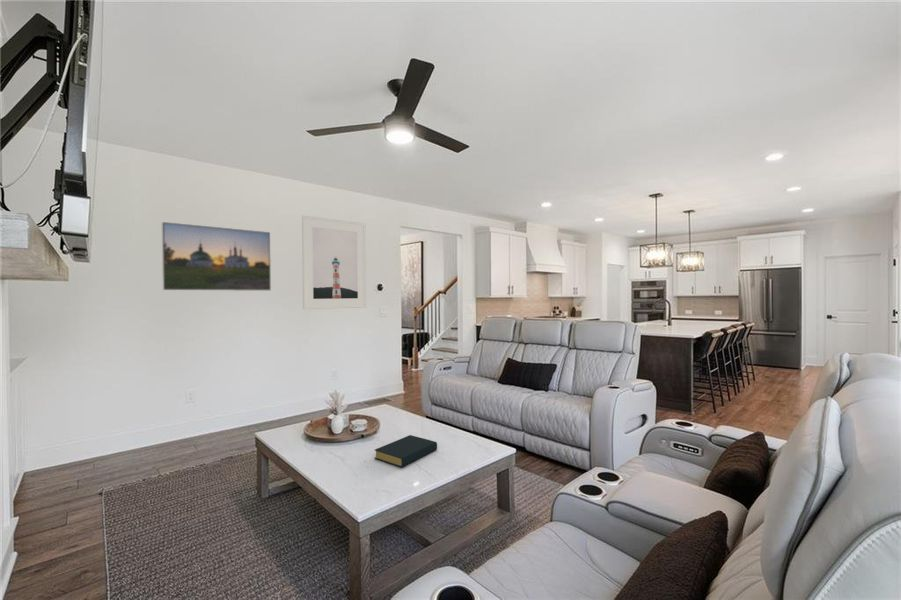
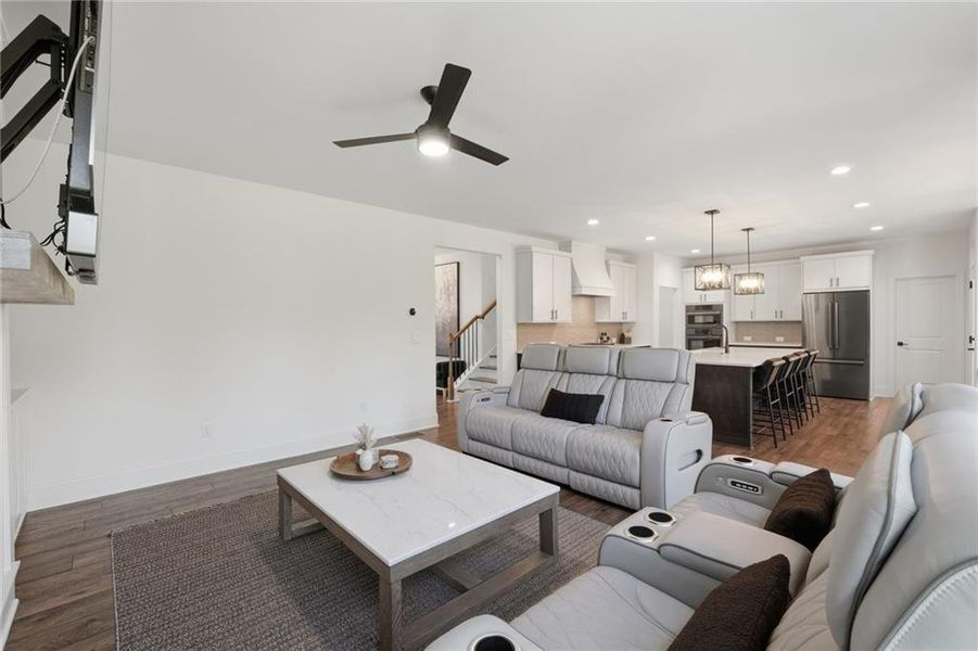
- hardback book (406, 449)
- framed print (335, 264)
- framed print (220, 259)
